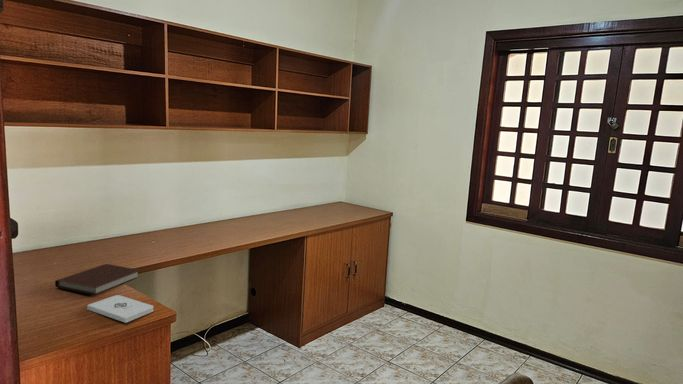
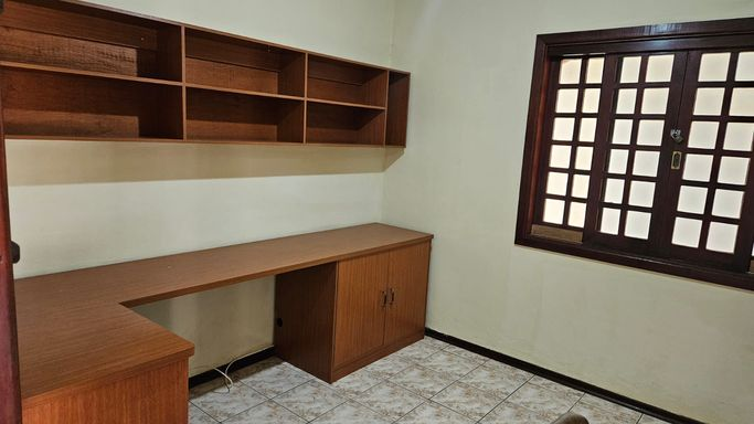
- notebook (100, 278)
- notepad (121, 307)
